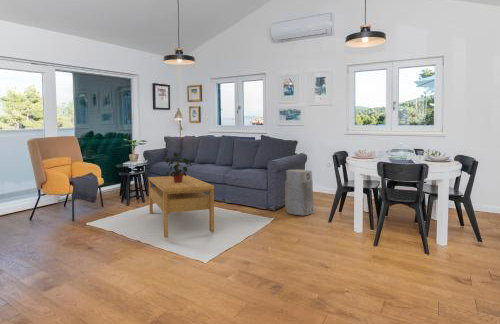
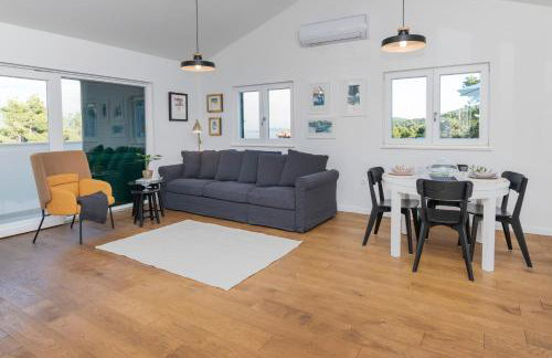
- air purifier (298, 191)
- potted plant (178, 167)
- coffee table (178, 201)
